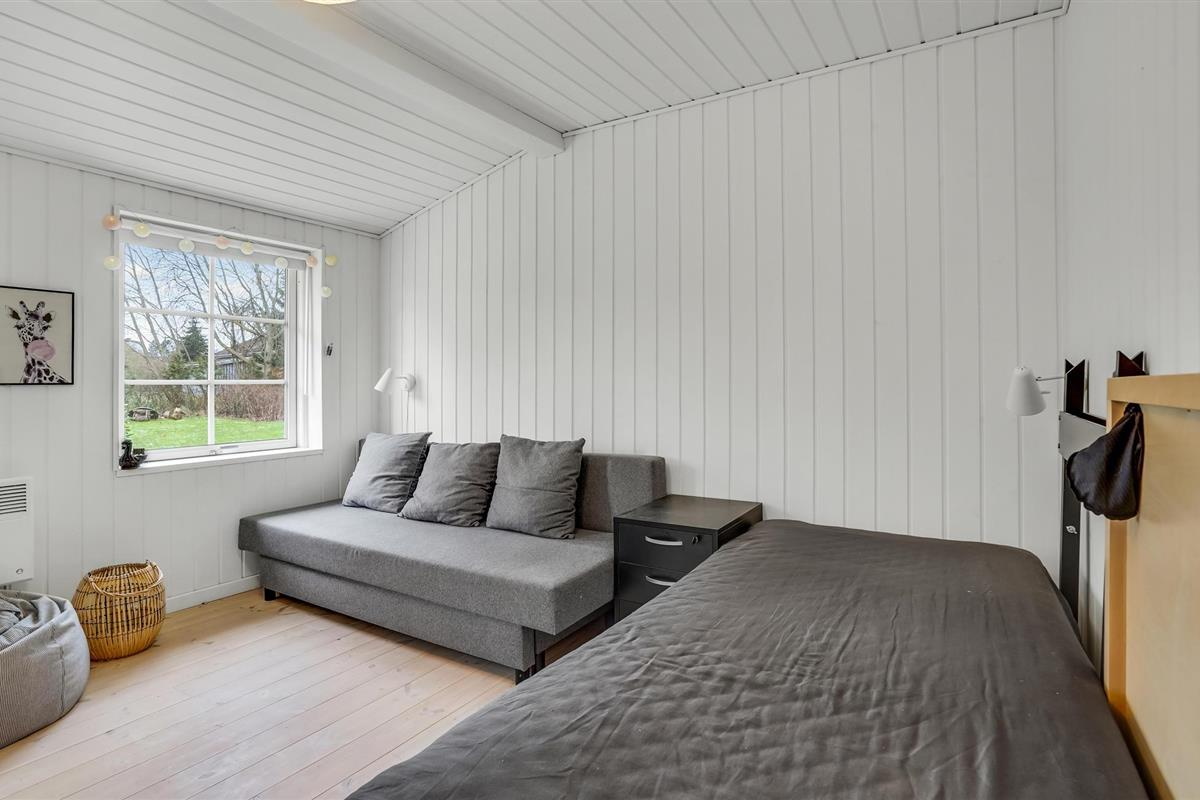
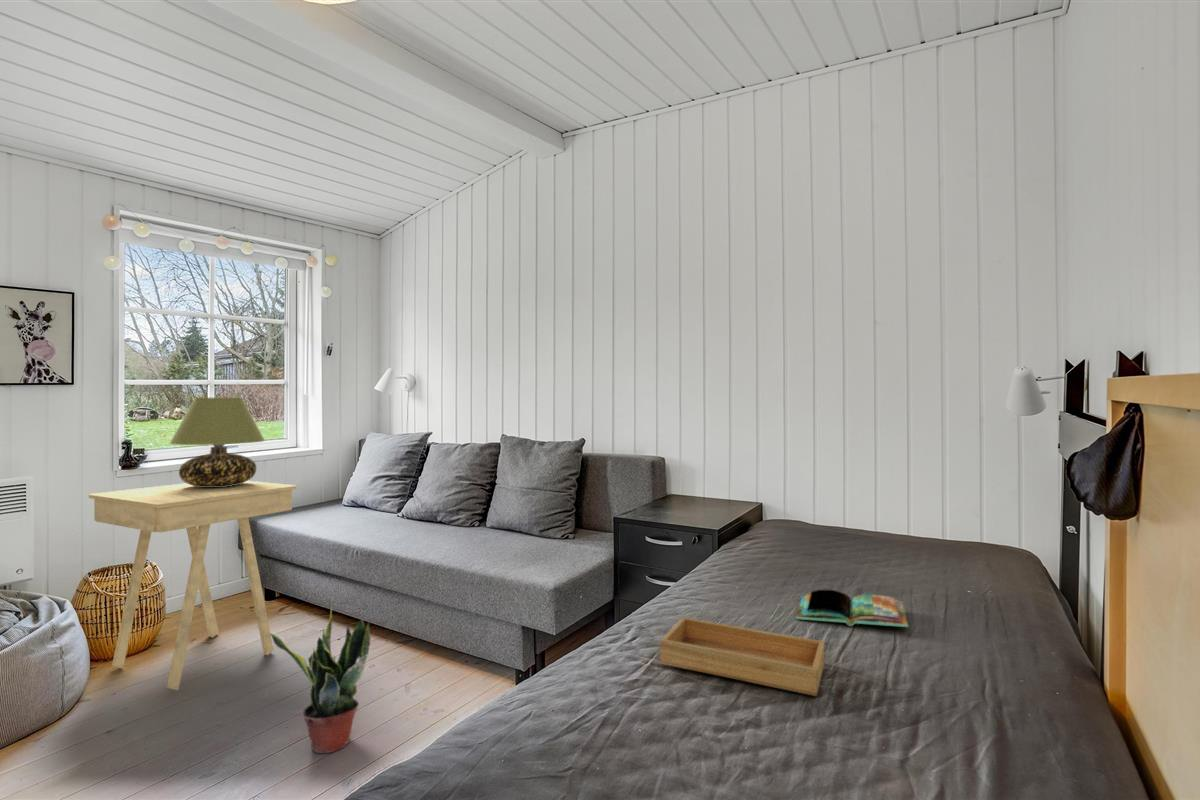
+ side table (197, 574)
+ book (850, 607)
+ tray (742, 653)
+ potted plant (322, 678)
+ table lamp (218, 441)
